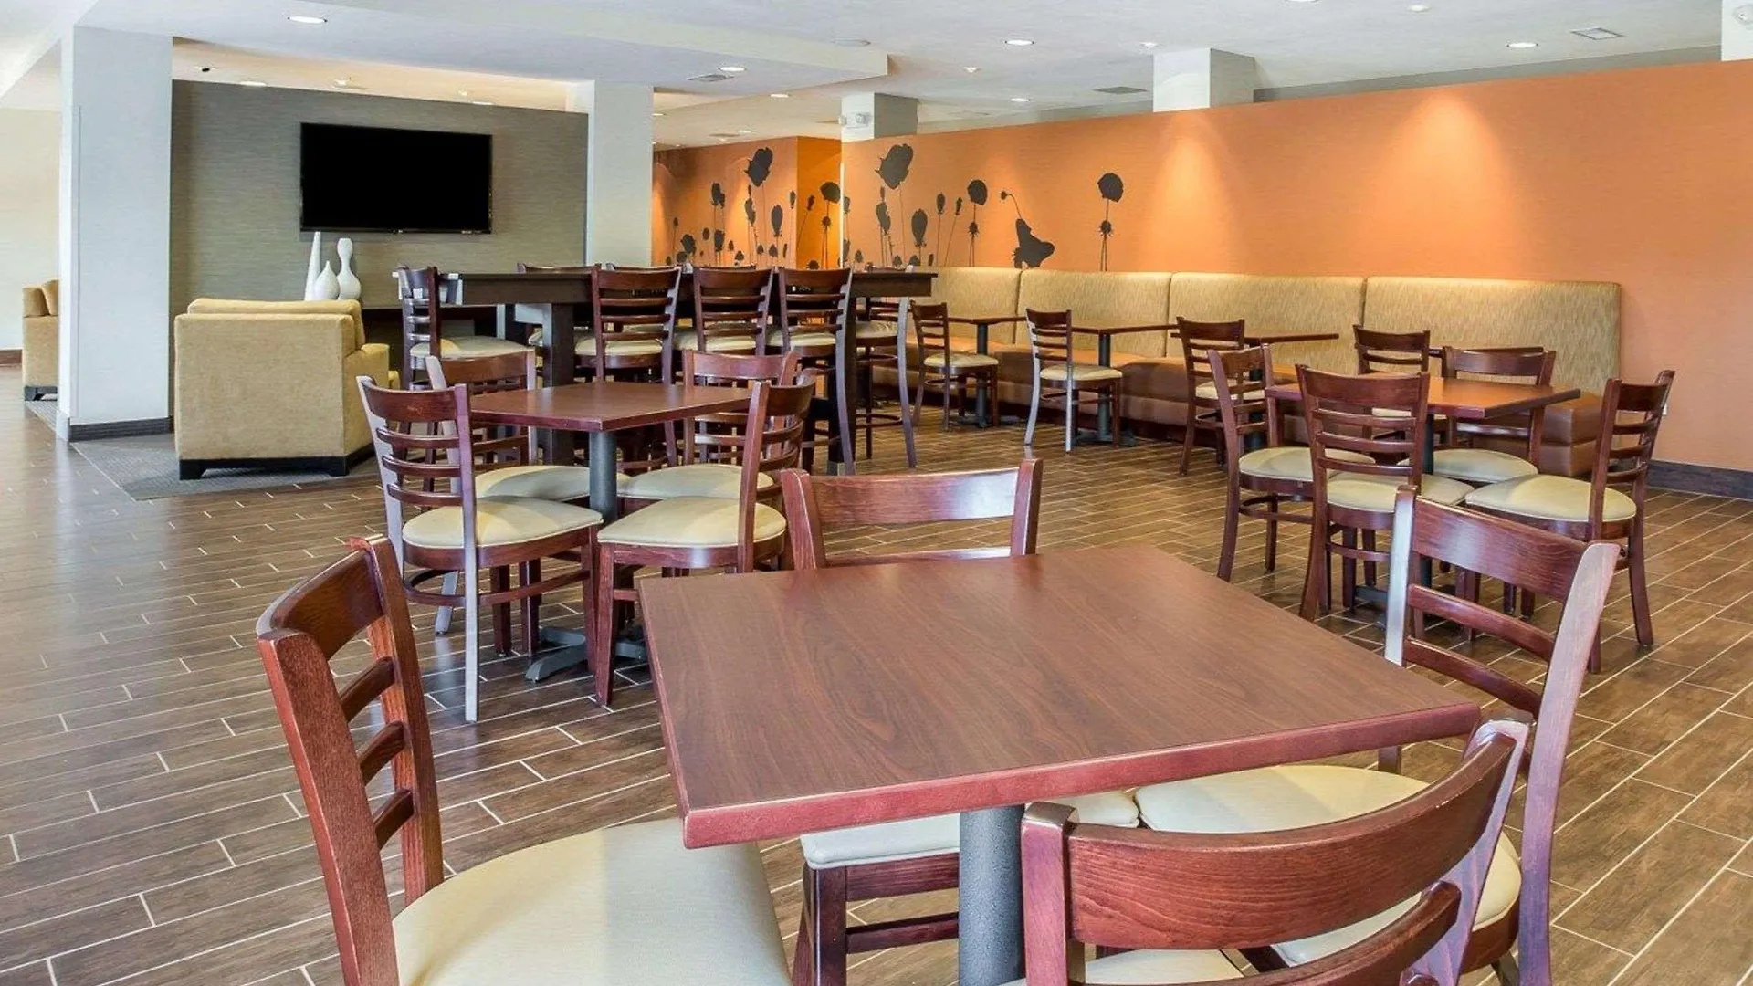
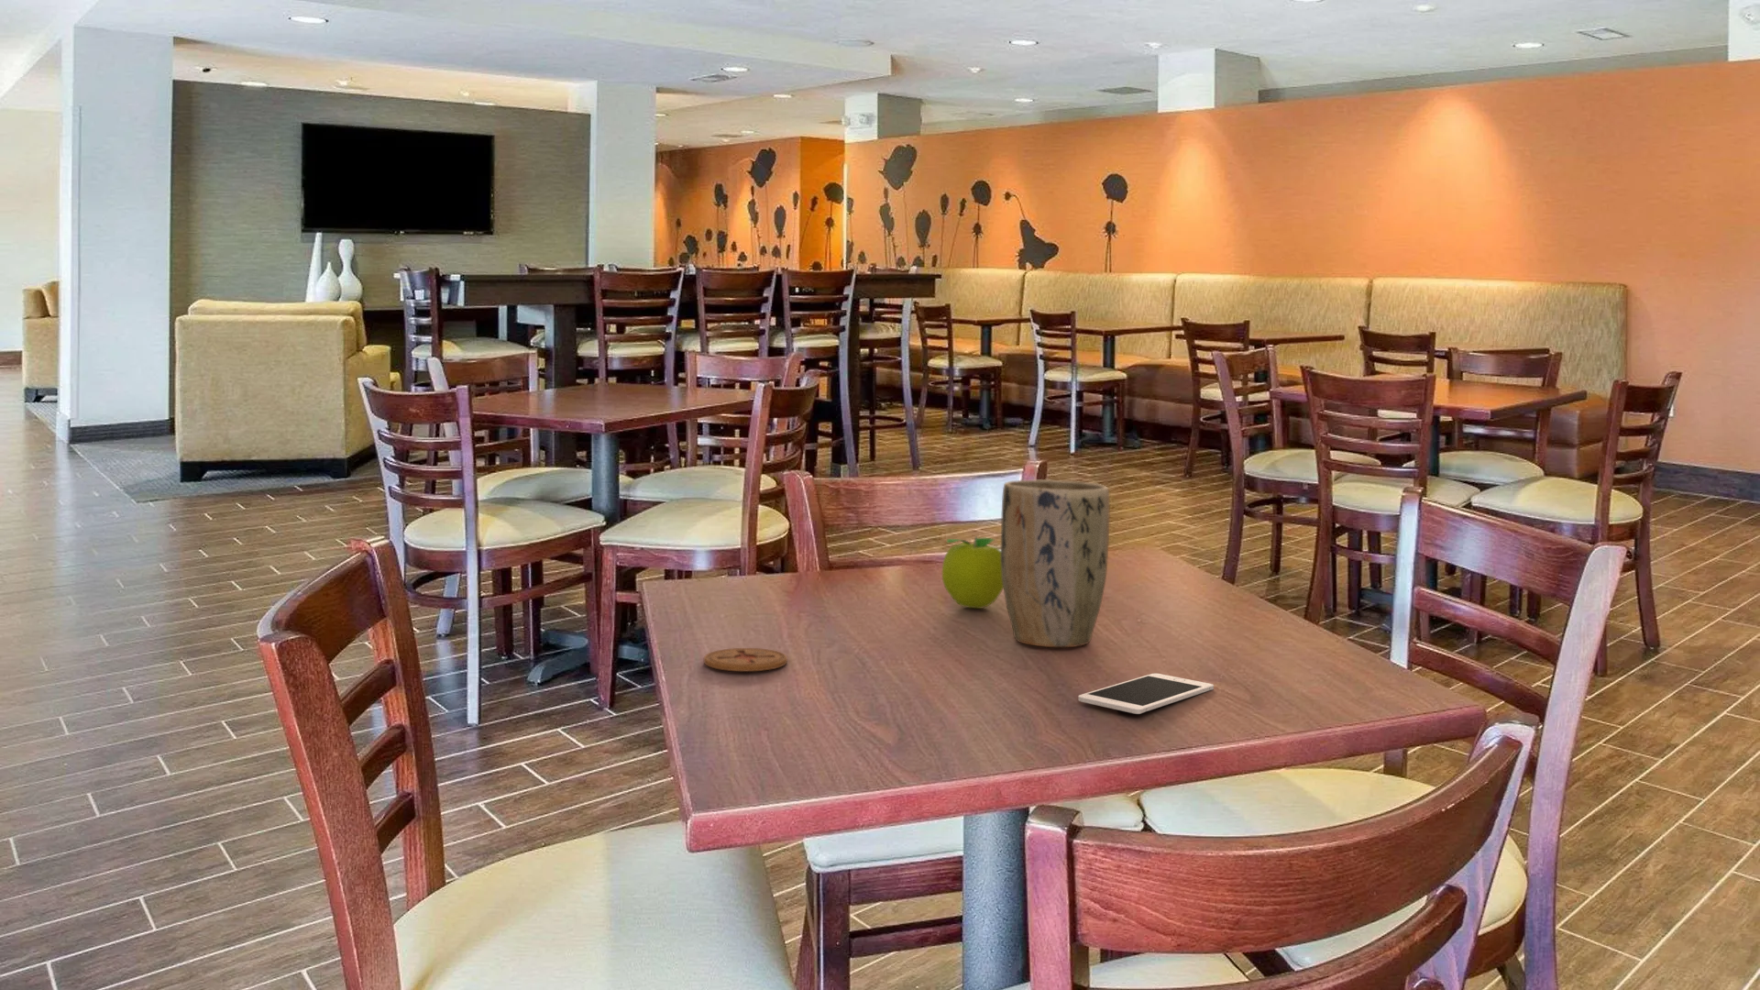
+ plant pot (1053, 562)
+ coaster (746, 659)
+ fruit (974, 571)
+ cell phone (1147, 693)
